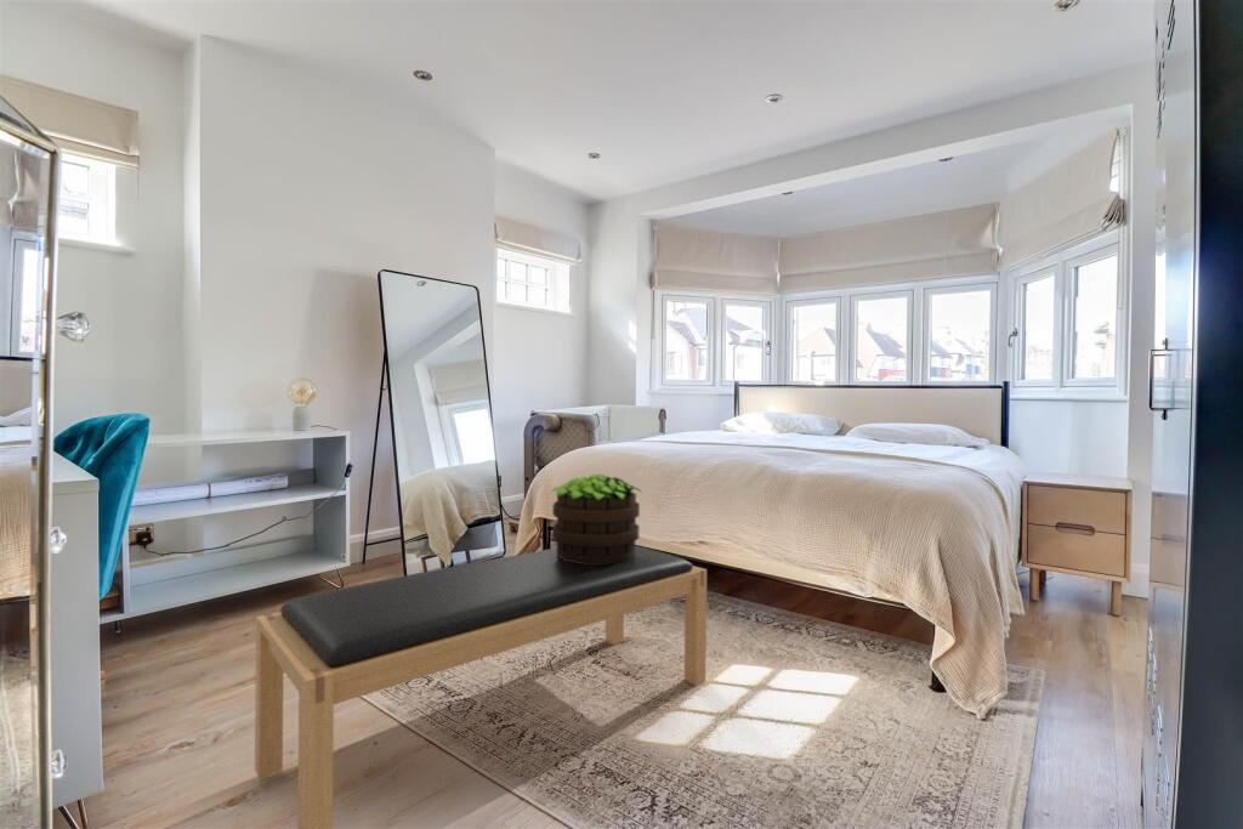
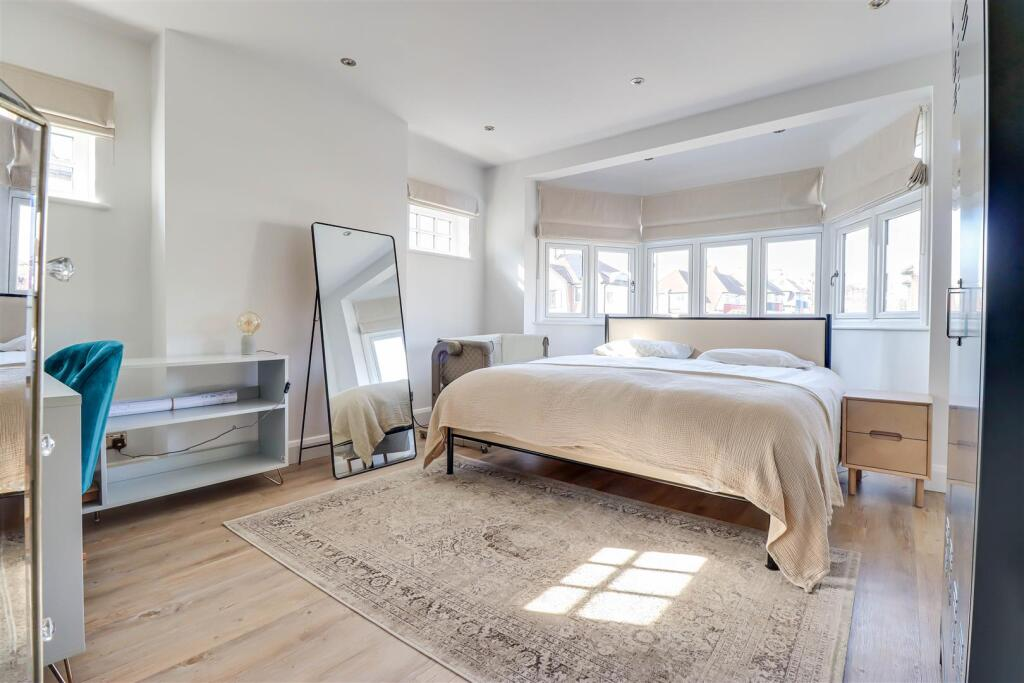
- bench (513, 646)
- potted plant (596, 513)
